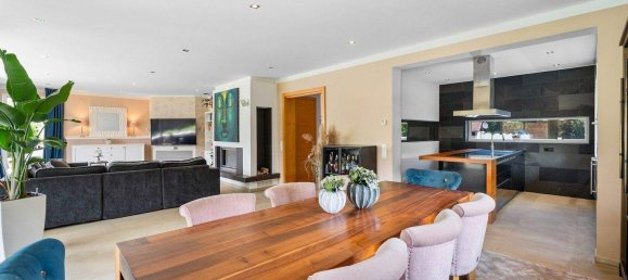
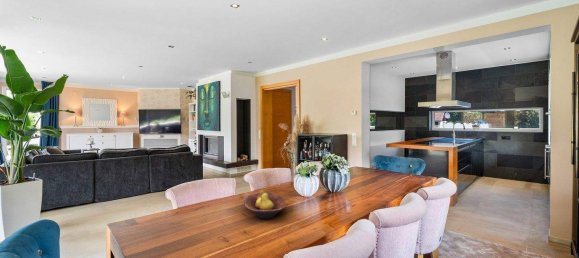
+ fruit bowl (264, 201)
